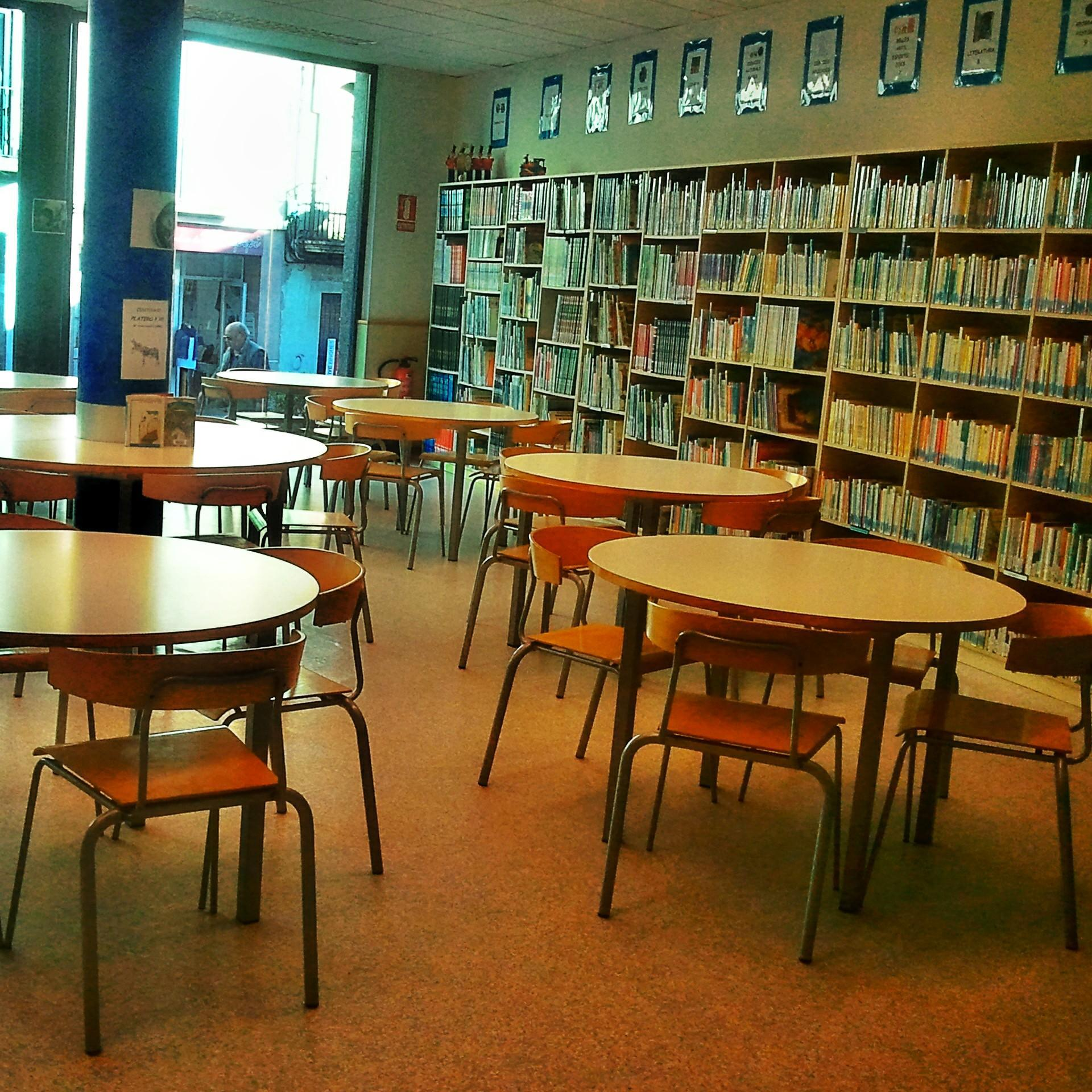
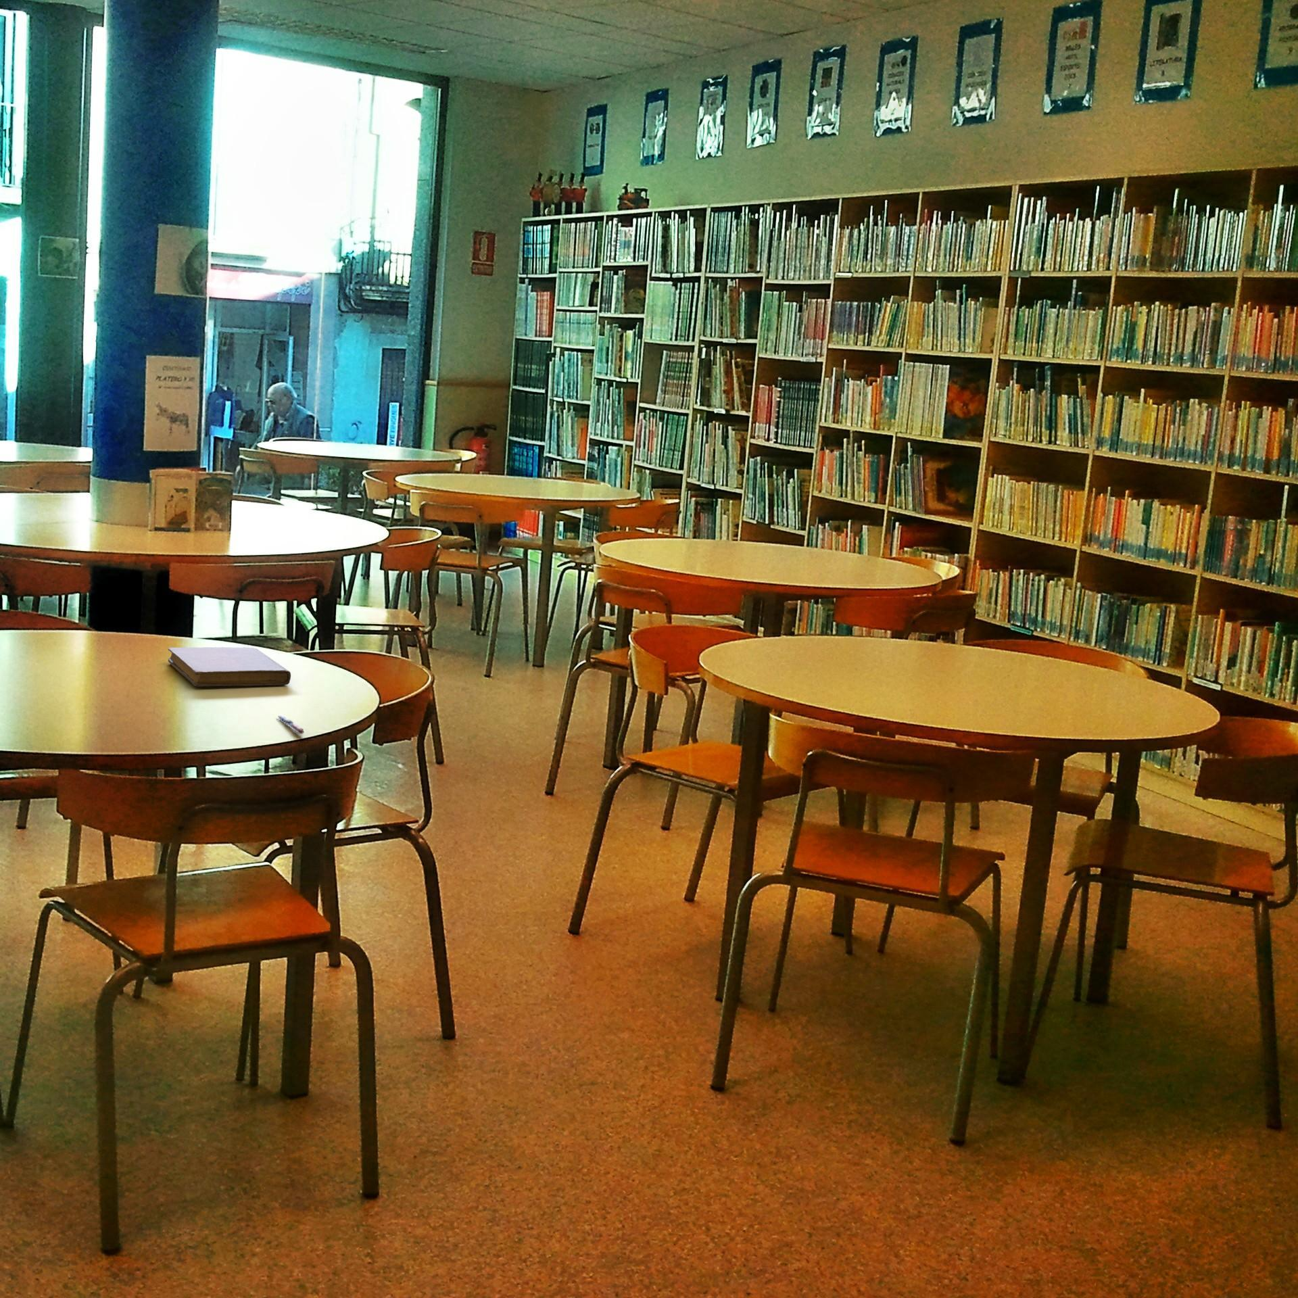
+ pen (290, 723)
+ notebook (227, 666)
